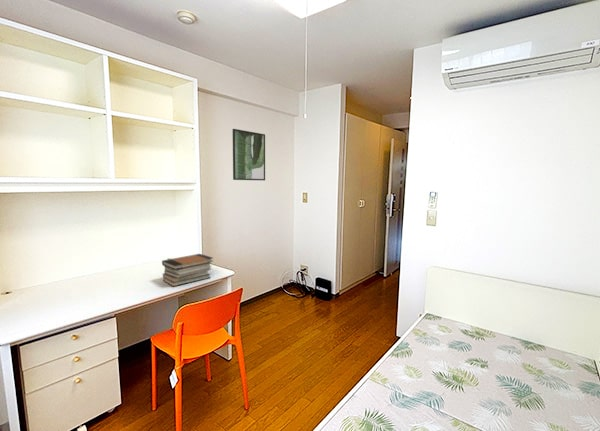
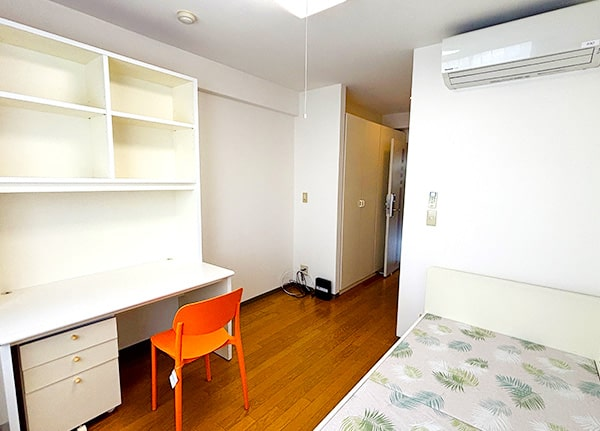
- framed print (249, 156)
- book stack (188, 269)
